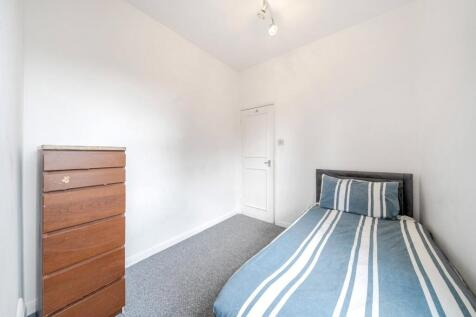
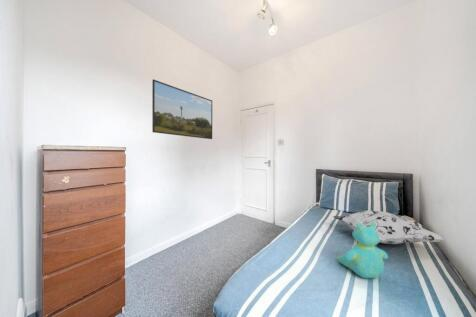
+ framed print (186, 114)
+ decorative pillow (379, 226)
+ teddy bear (359, 245)
